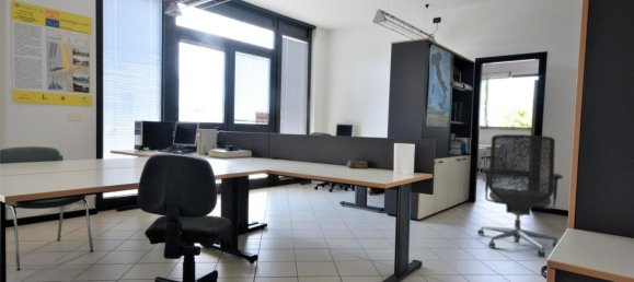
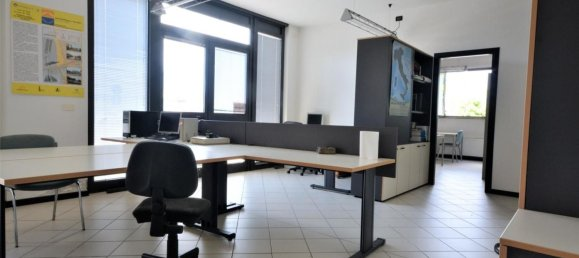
- office chair (519, 188)
